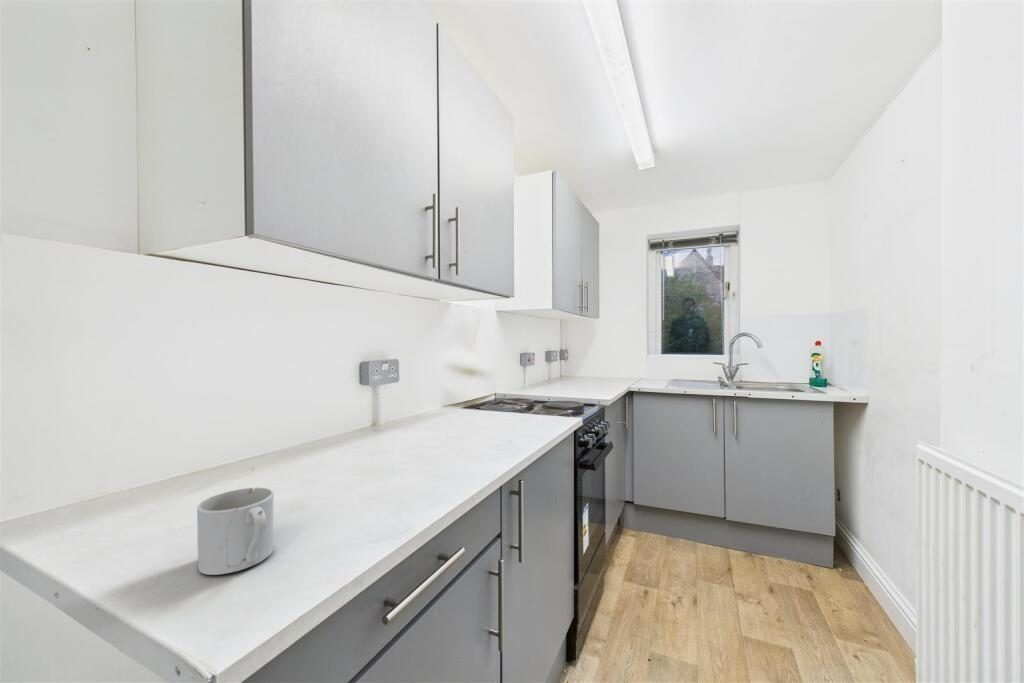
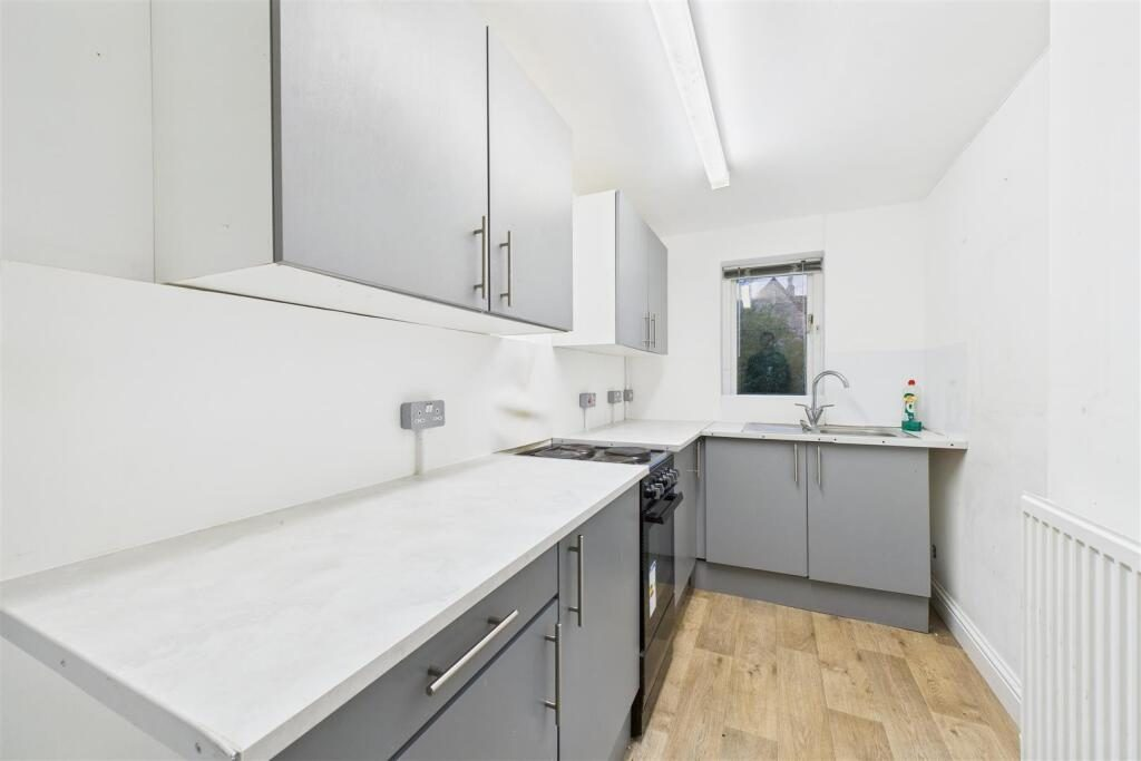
- mug (242, 530)
